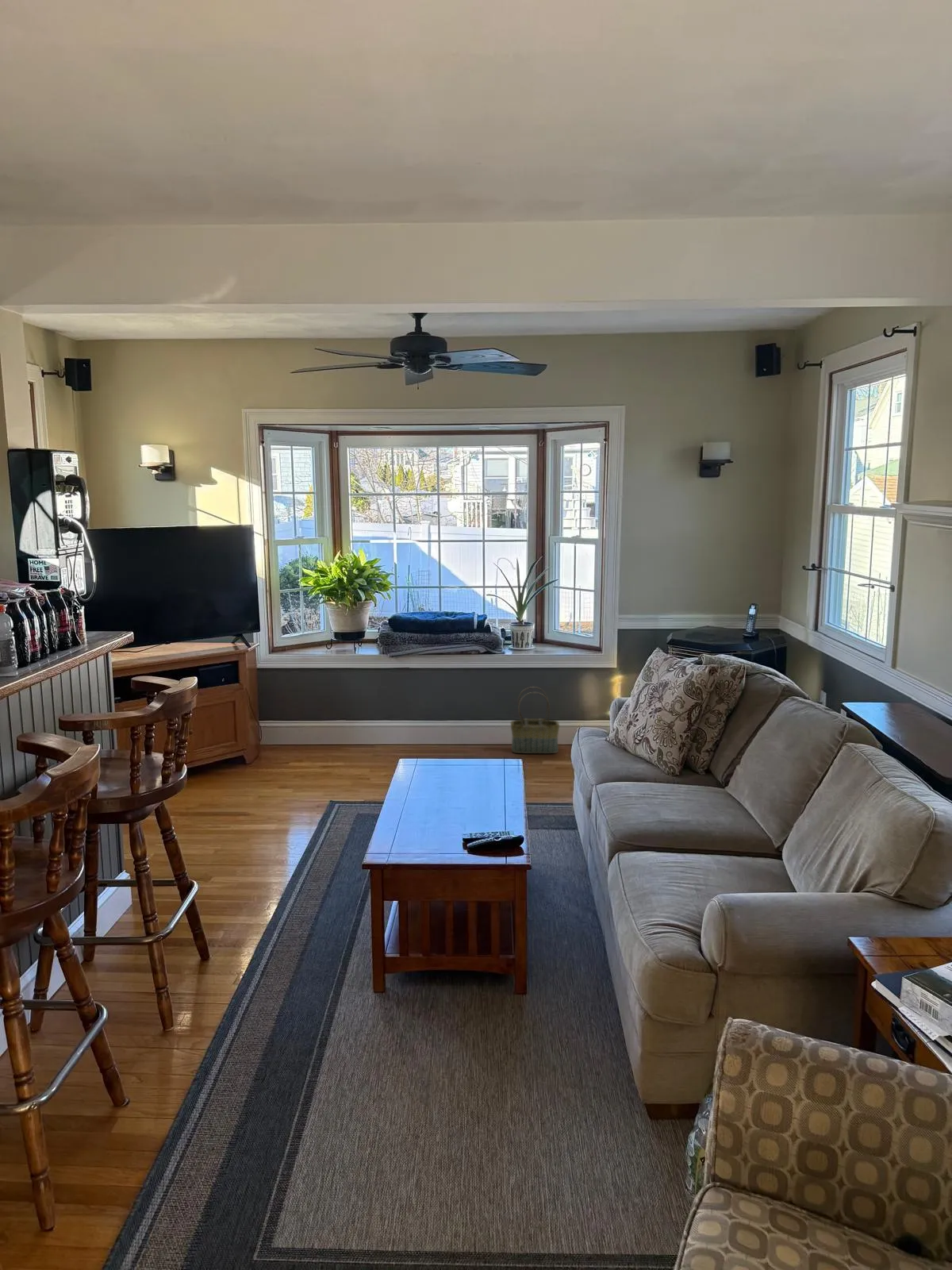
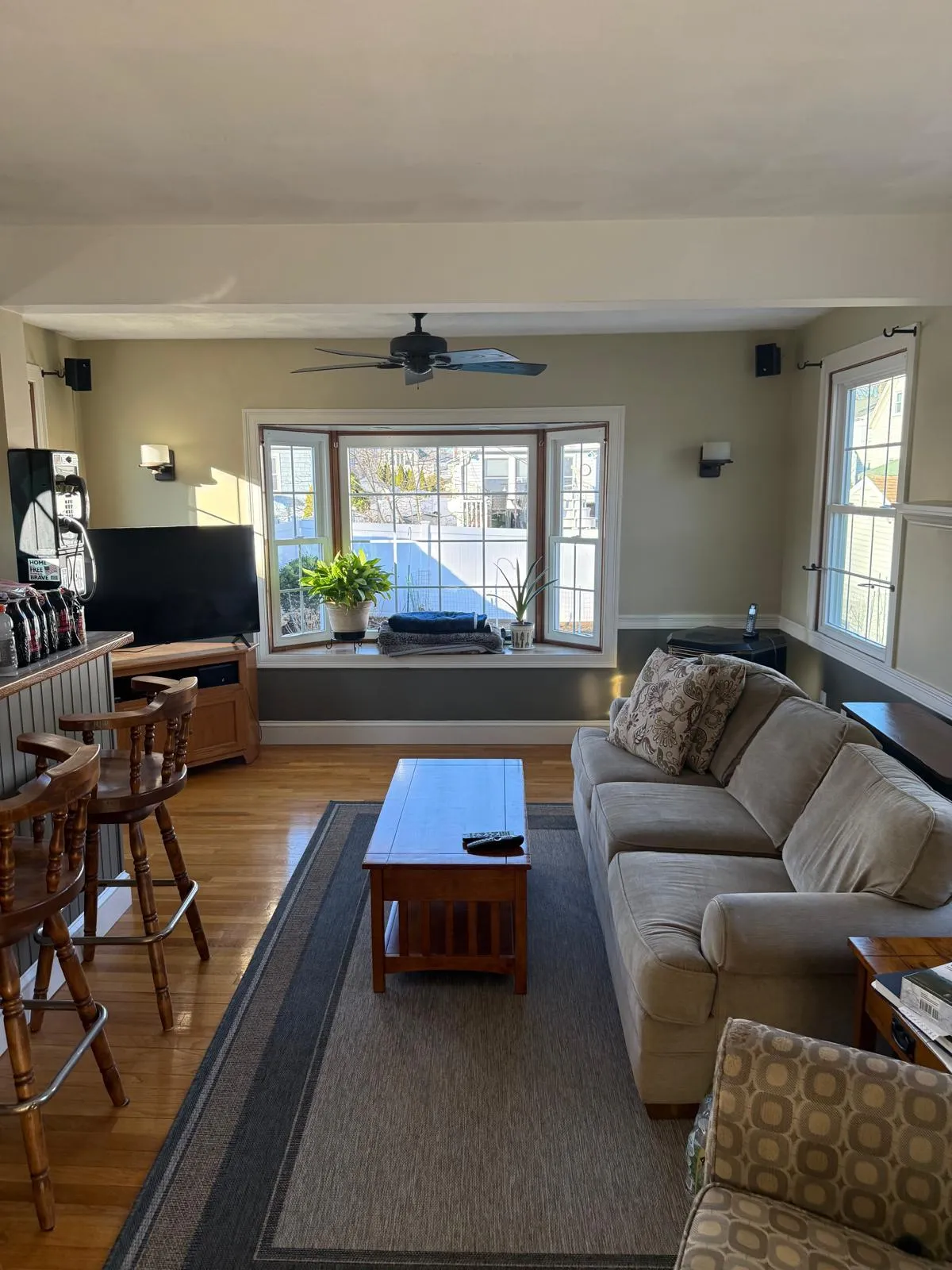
- basket (535, 720)
